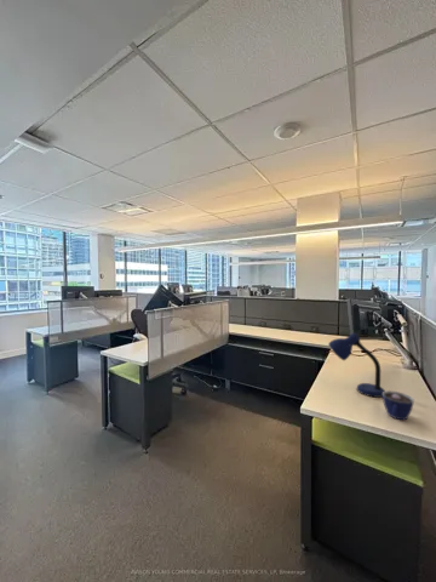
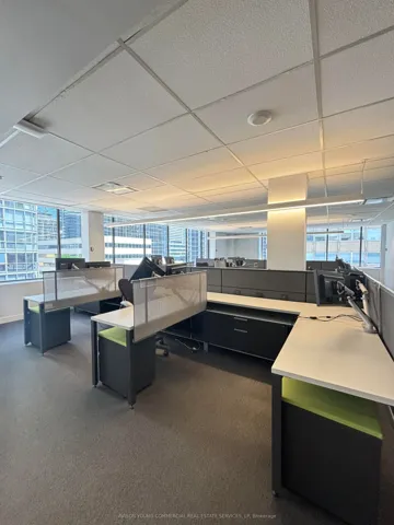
- desk lamp (349, 355)
- cup (396, 407)
